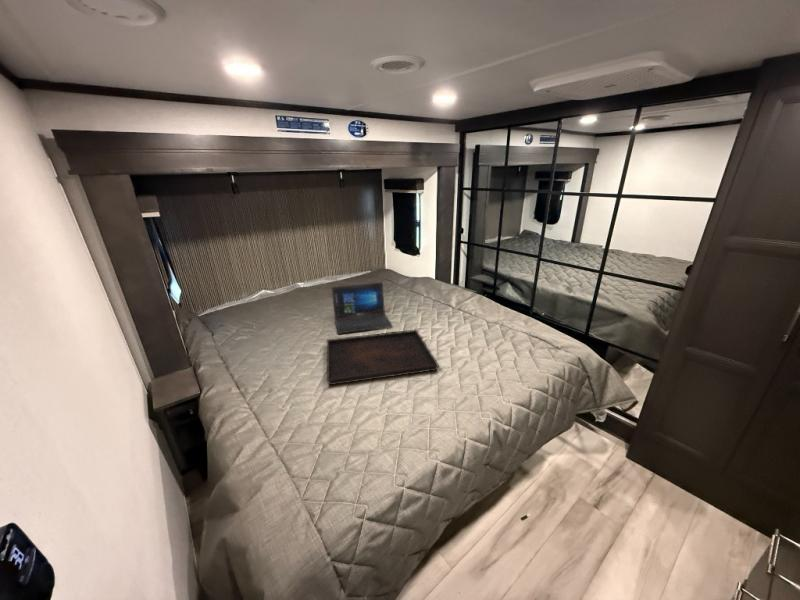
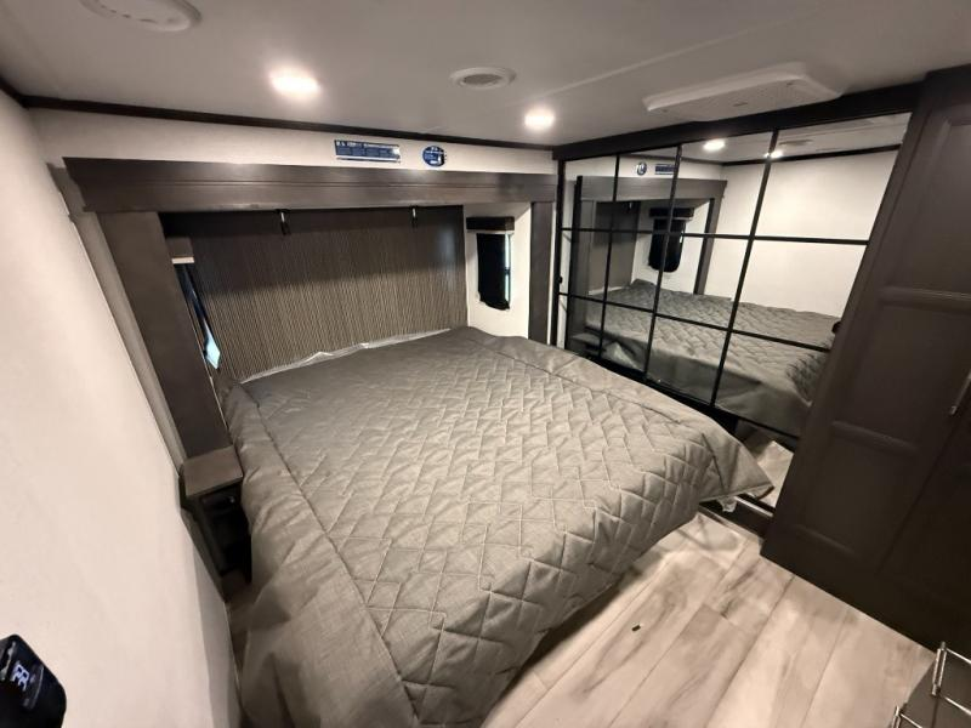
- laptop (361, 306)
- serving tray (378, 354)
